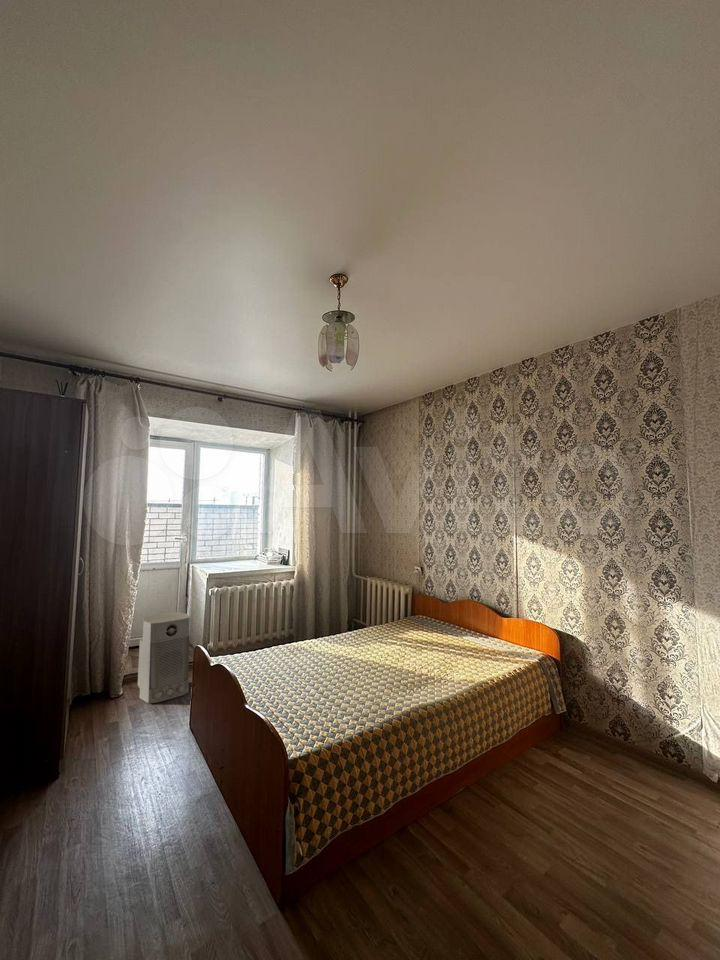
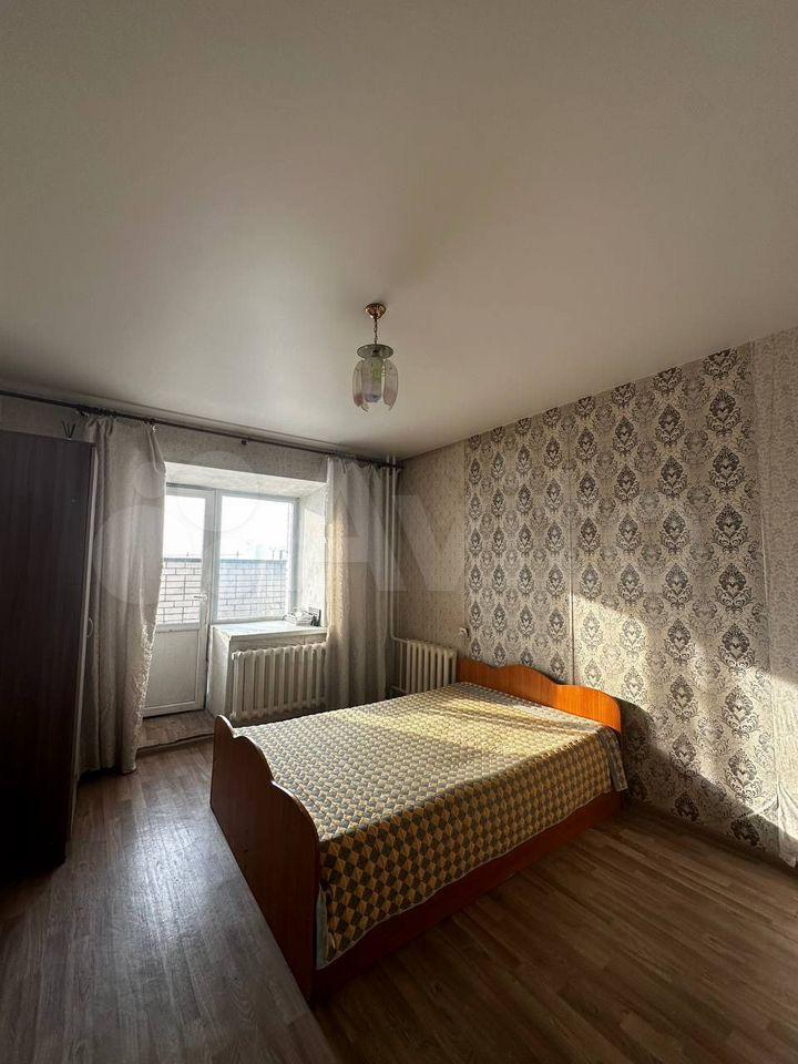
- air purifier (164, 653)
